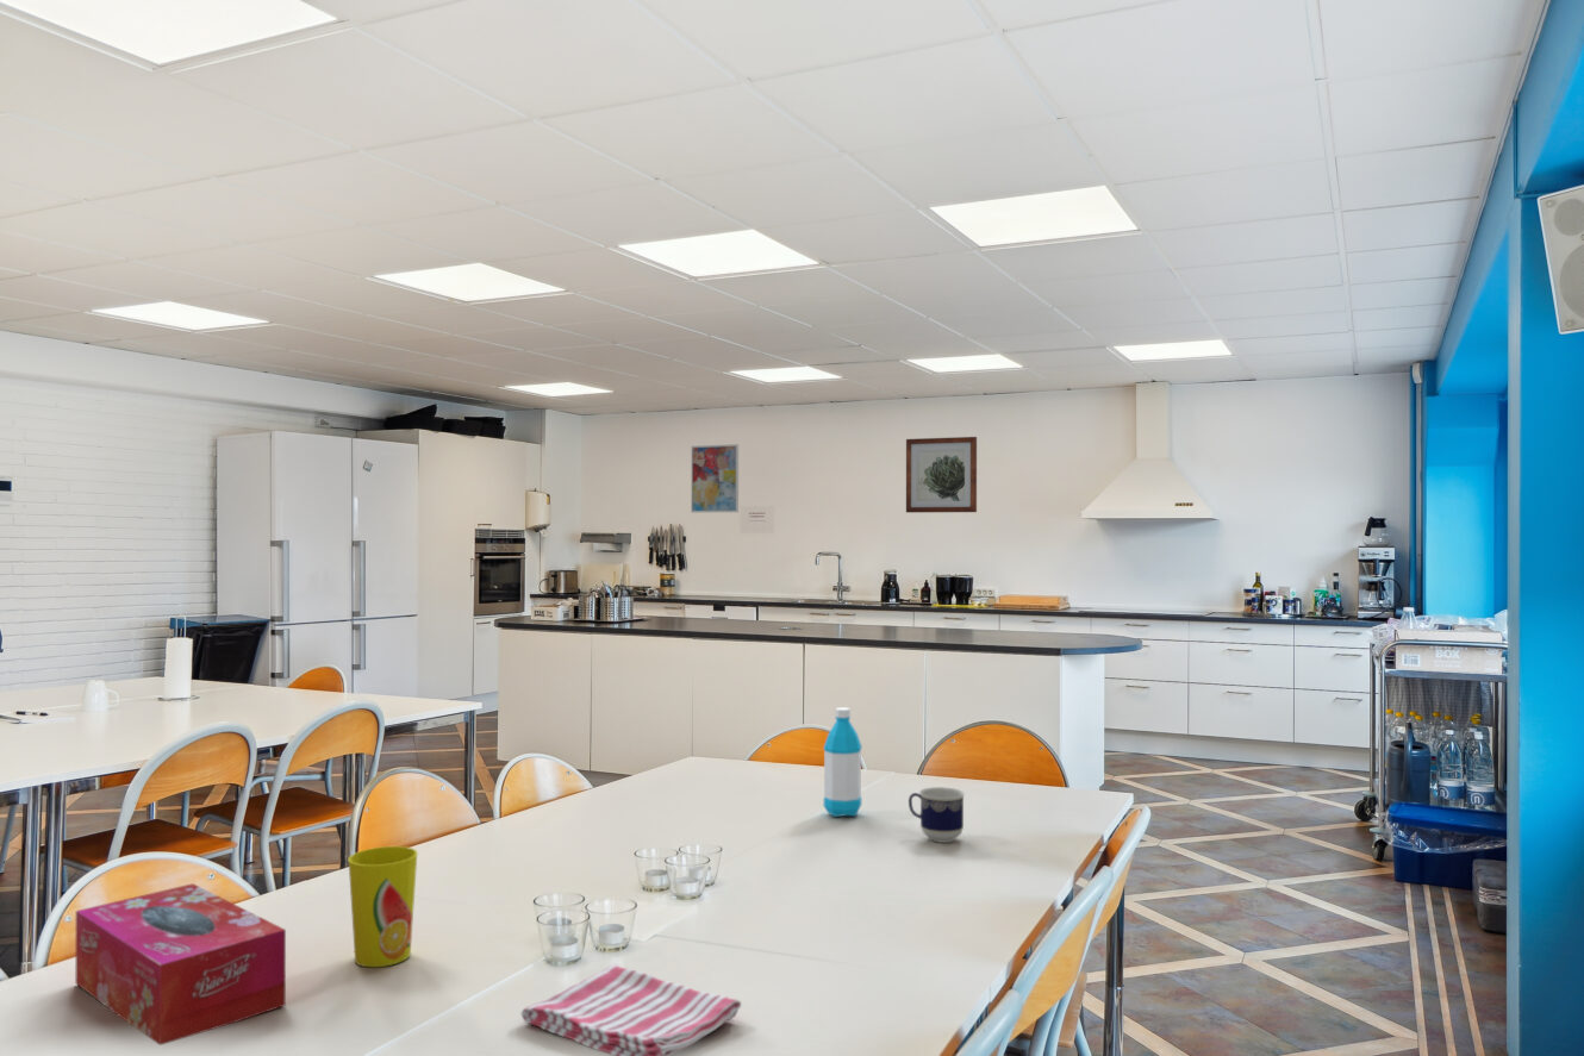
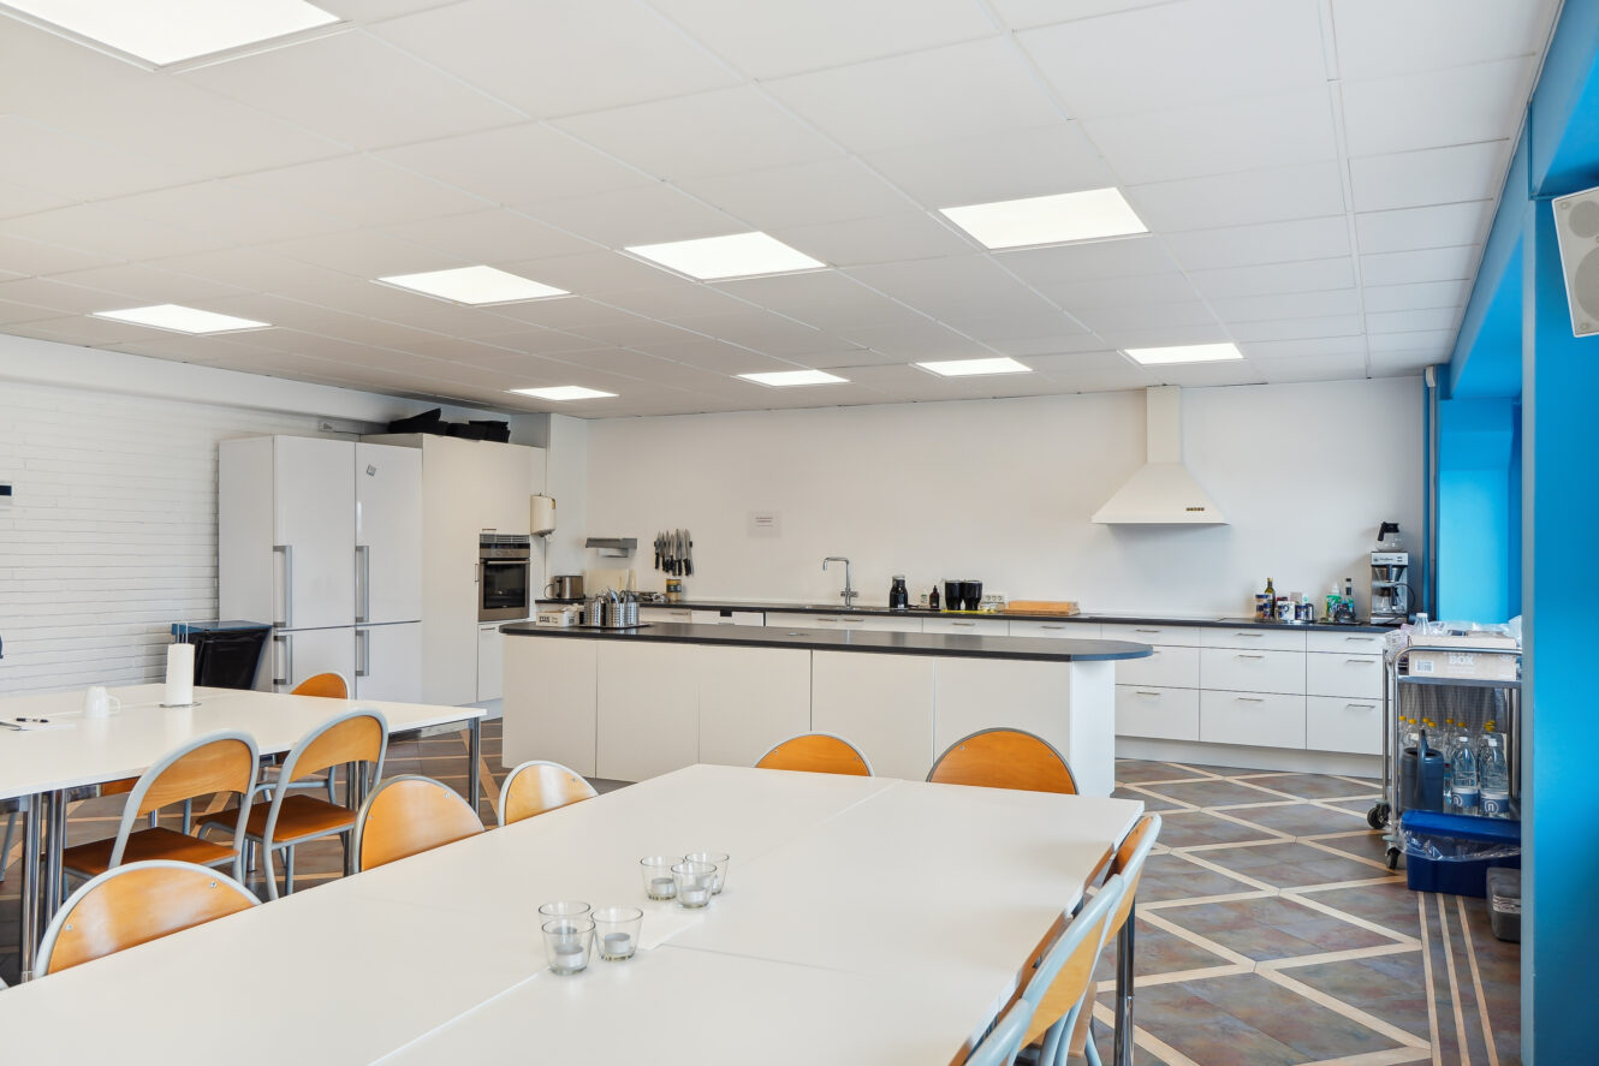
- dish towel (631, 1006)
- wall art (715, 479)
- water bottle (842, 761)
- tissue box (177, 956)
- cup (382, 906)
- cup (935, 814)
- wall art (941, 475)
